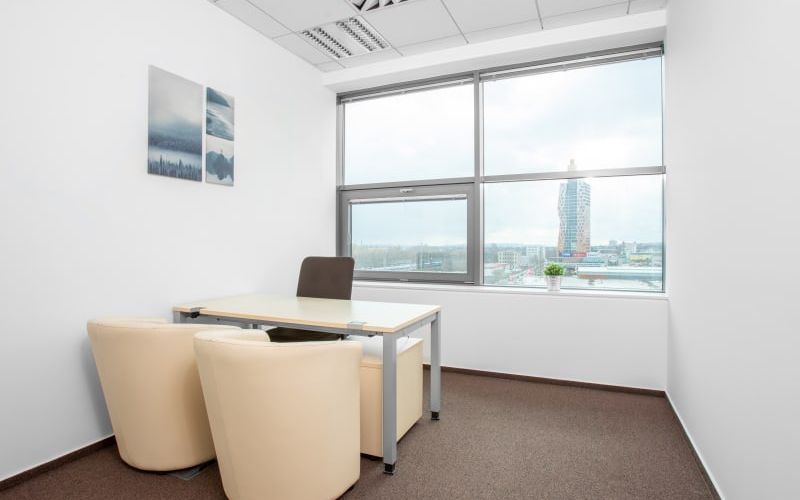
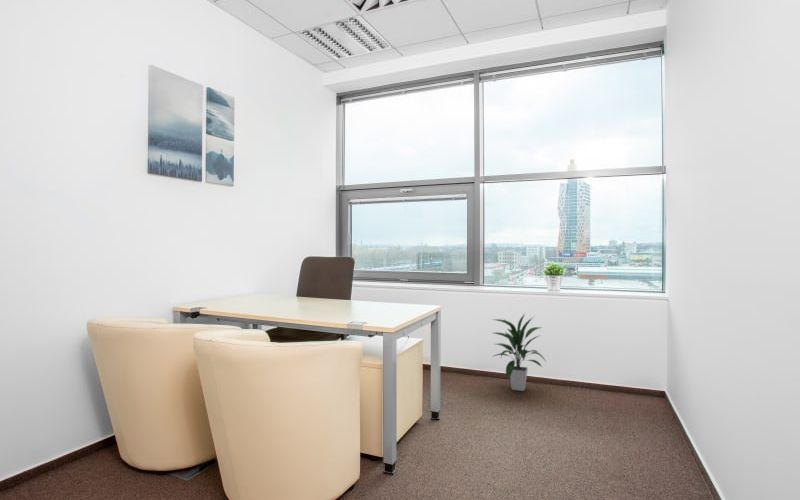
+ indoor plant (517, 350)
